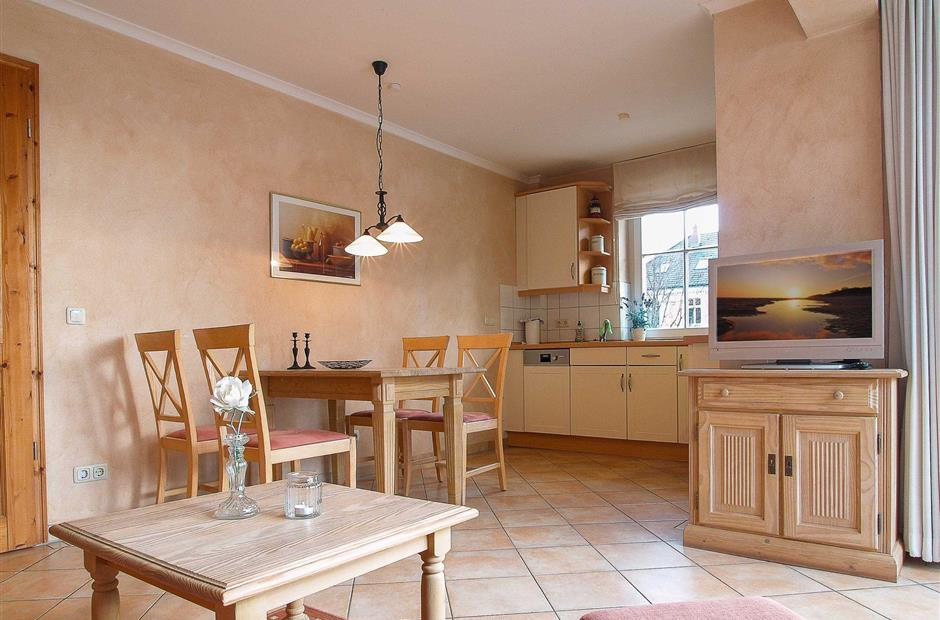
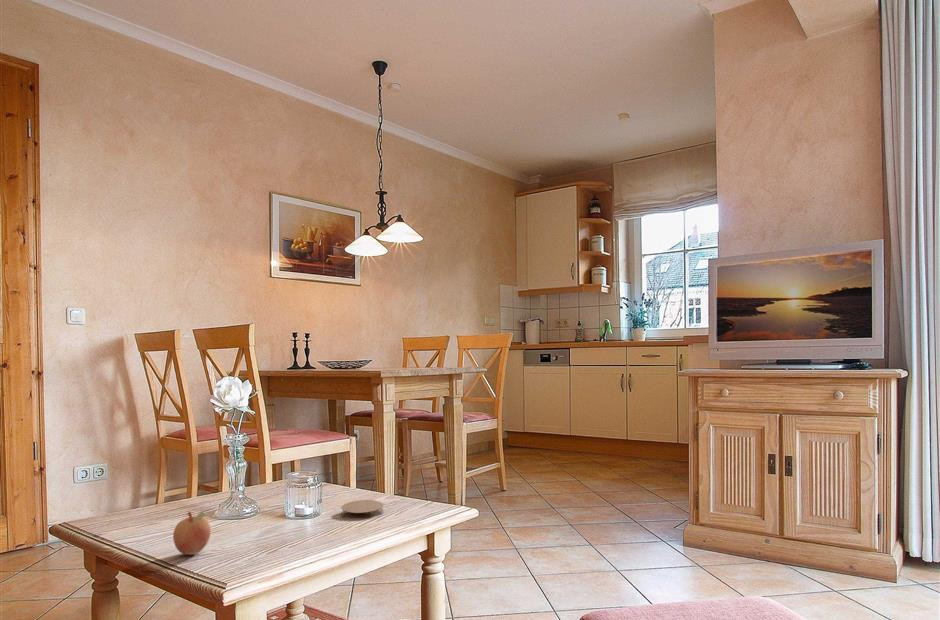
+ coaster (362, 508)
+ fruit (192, 532)
